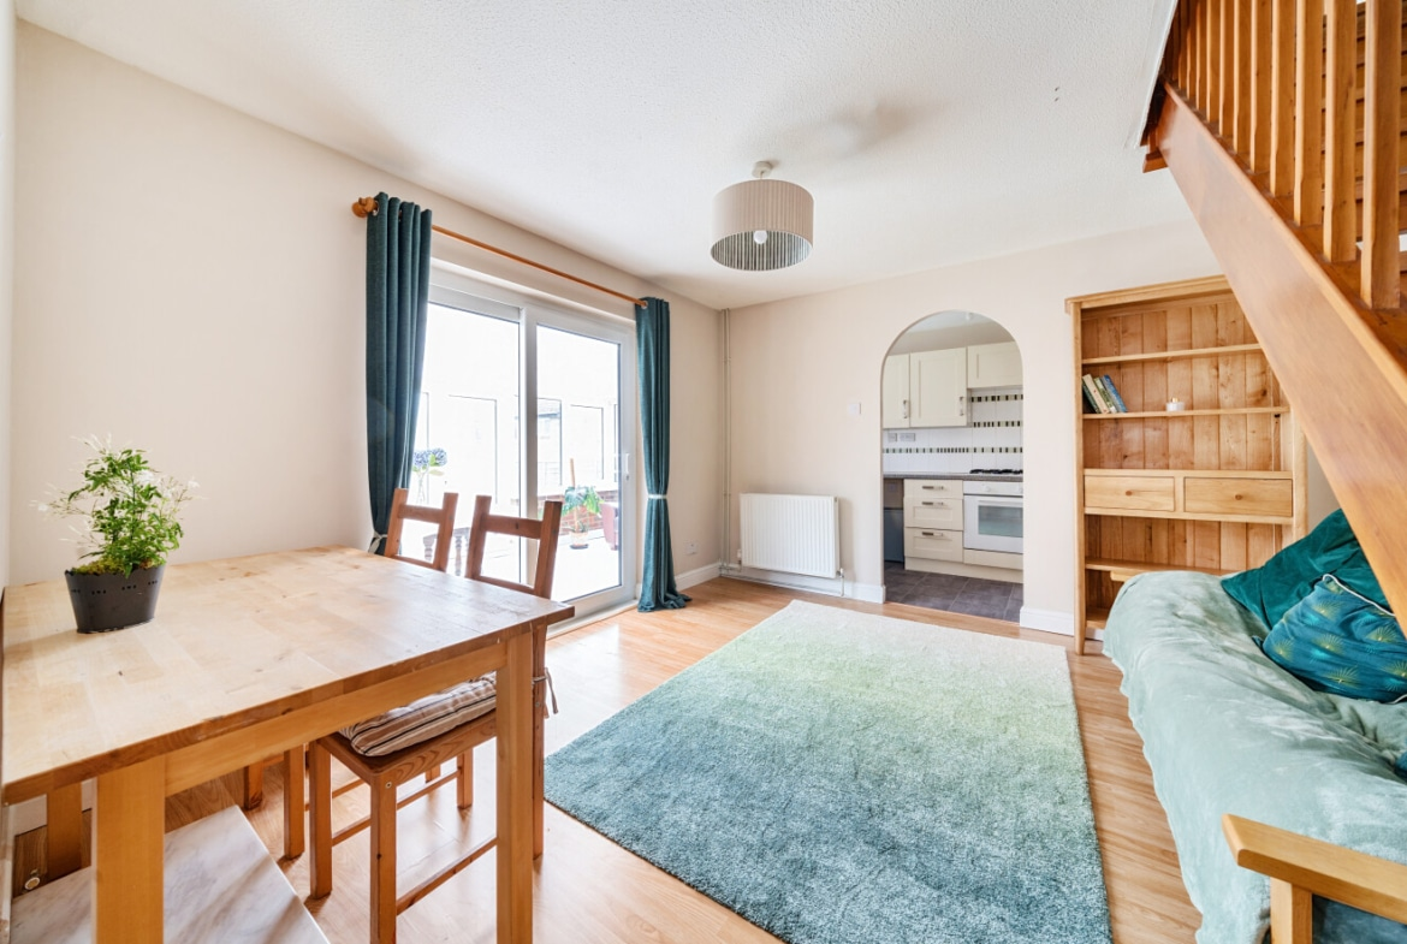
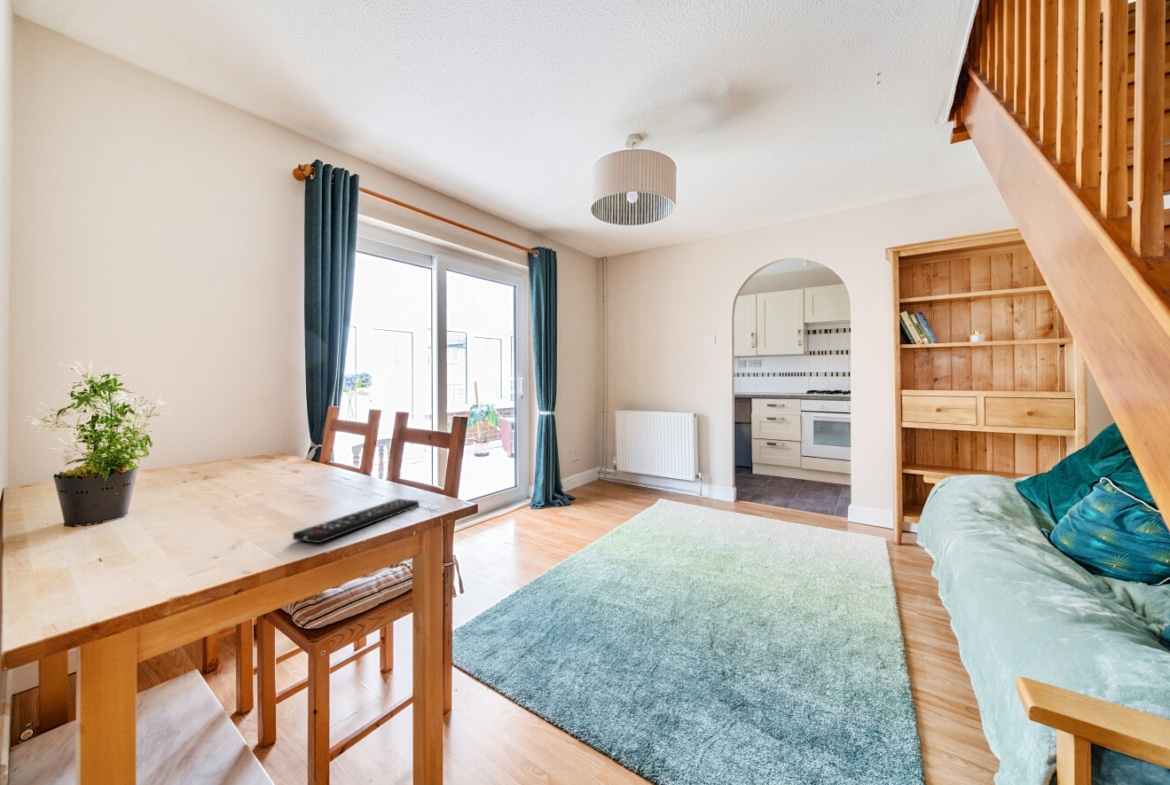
+ remote control (363, 517)
